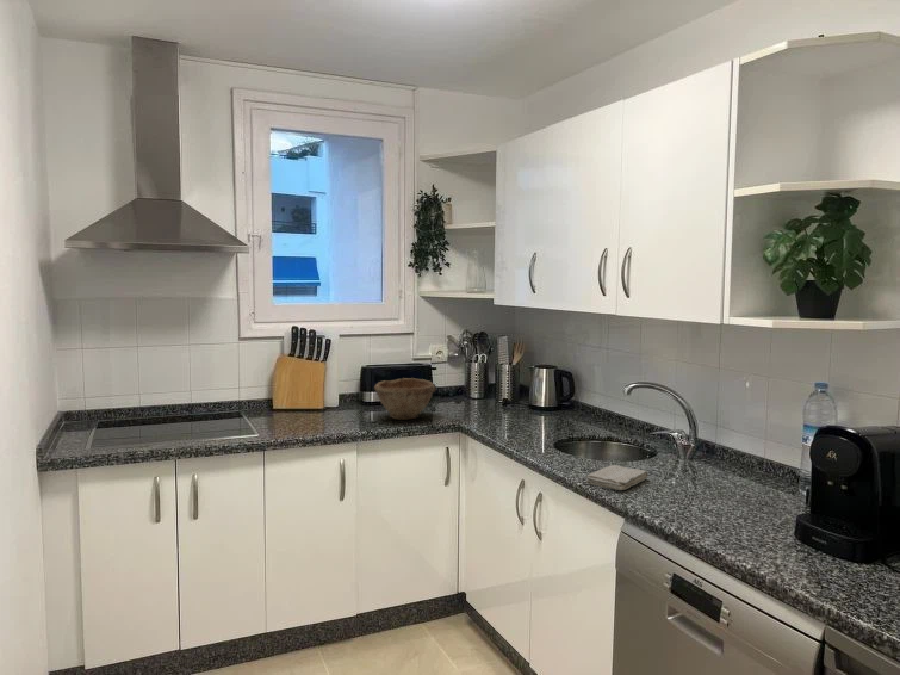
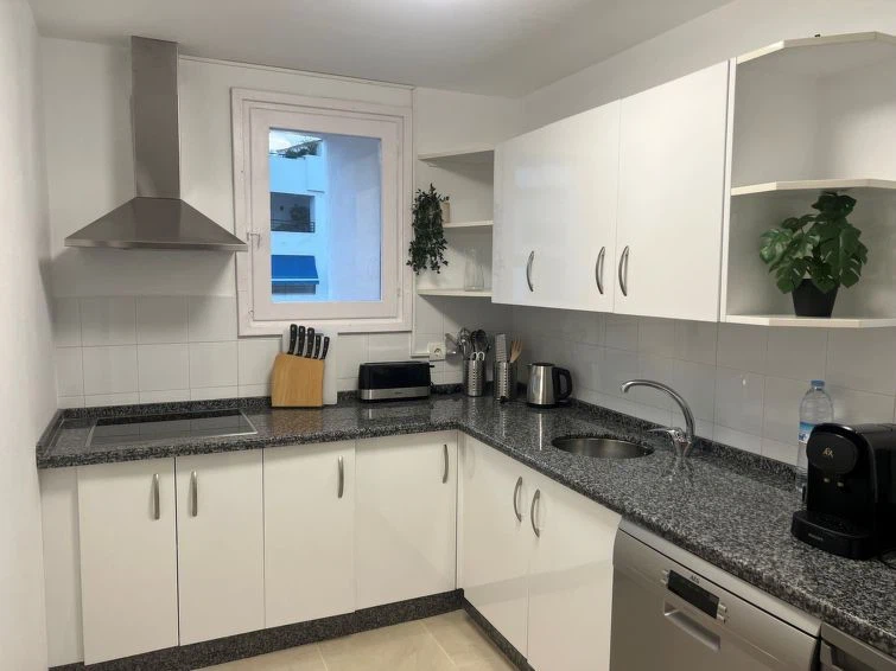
- washcloth (616, 476)
- bowl (404, 400)
